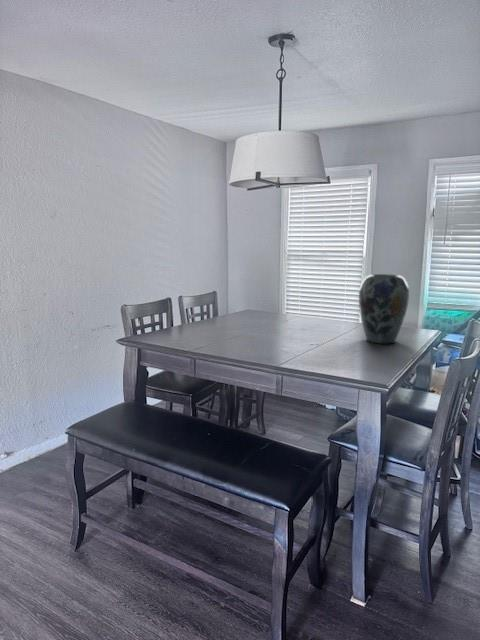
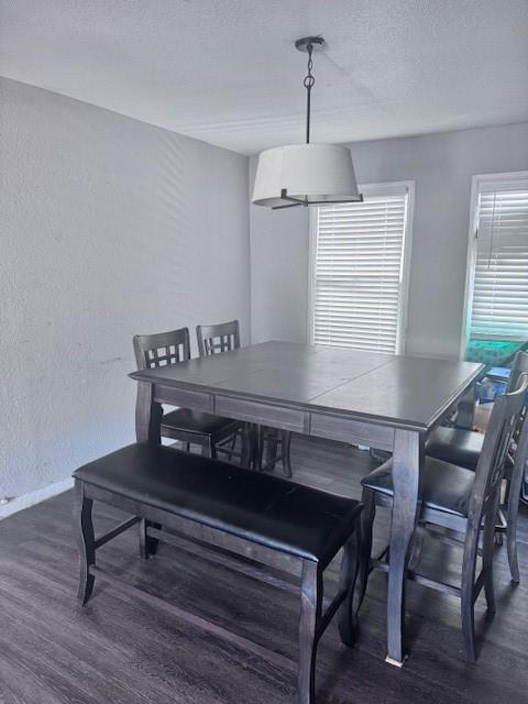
- vase (382, 308)
